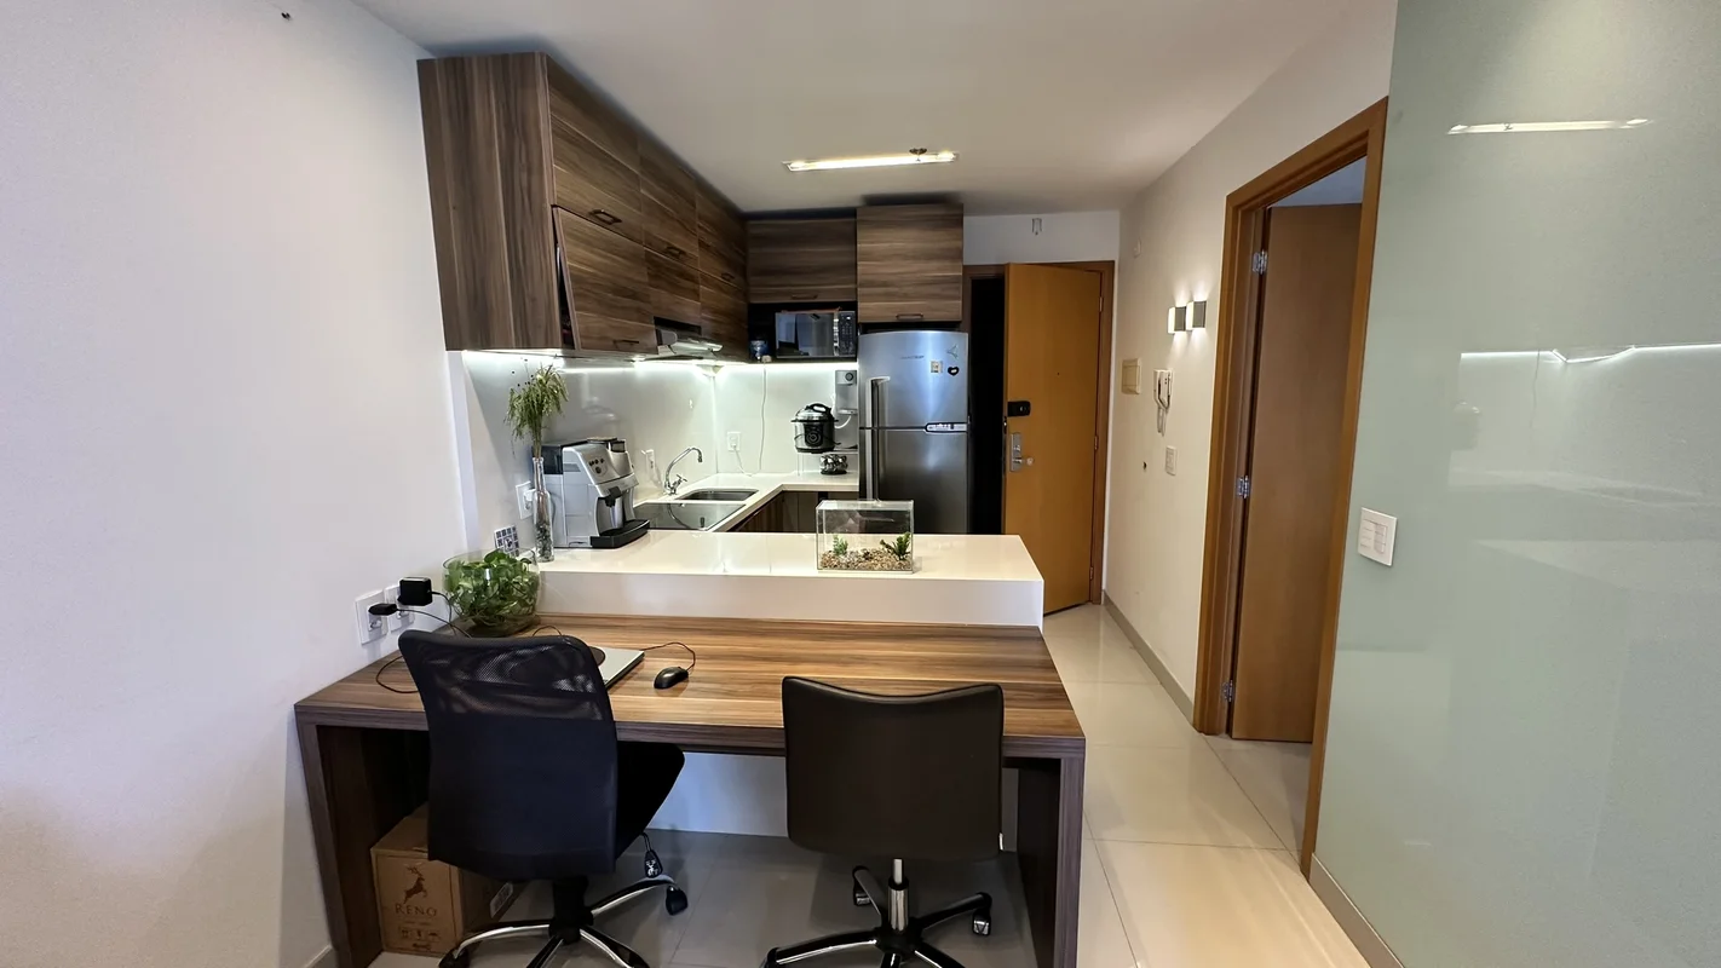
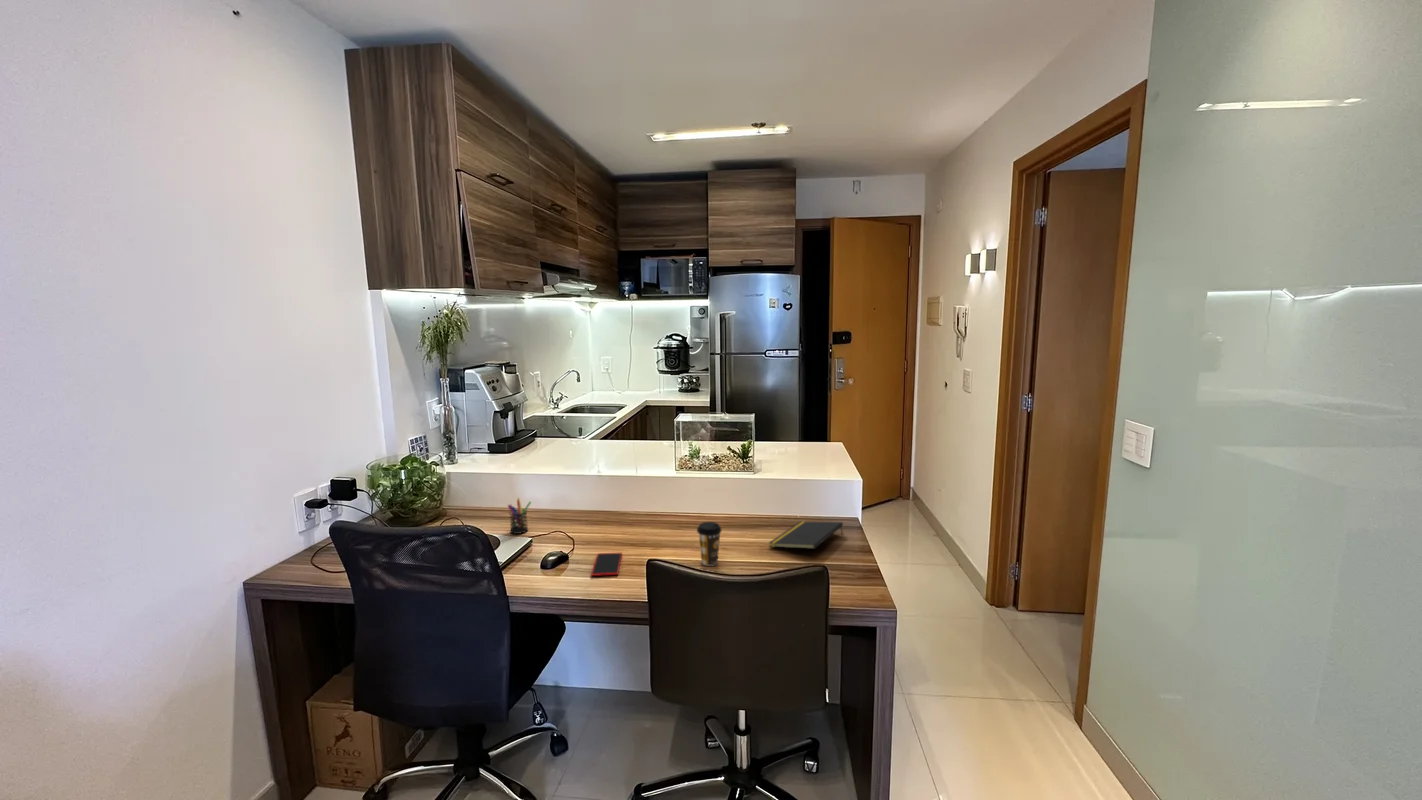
+ pen holder (520, 514)
+ coffee cup (709, 543)
+ notepad (806, 534)
+ smartphone (607, 563)
